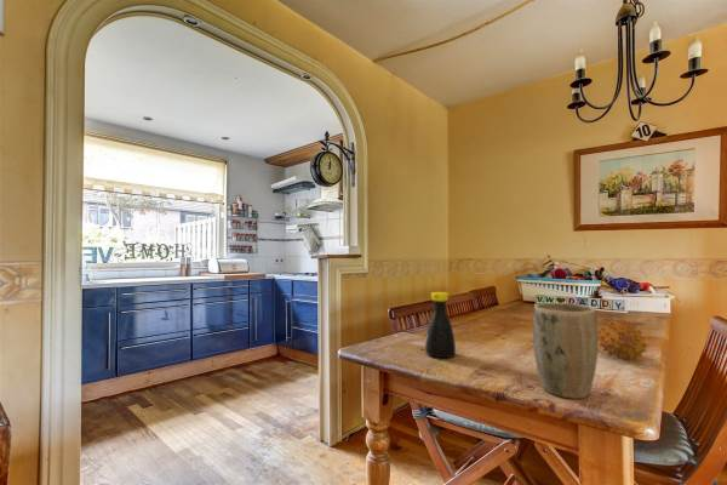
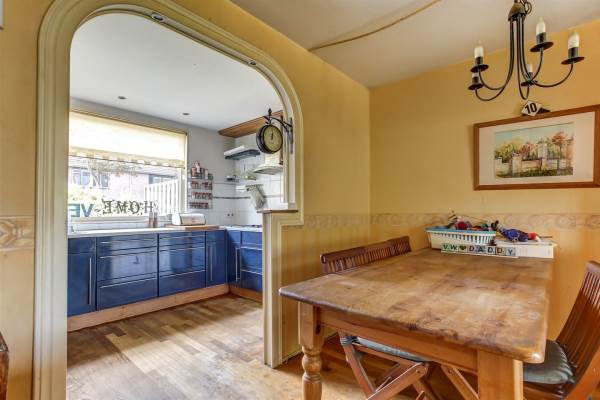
- fruit (622, 338)
- plant pot (563, 348)
- bottle (440, 323)
